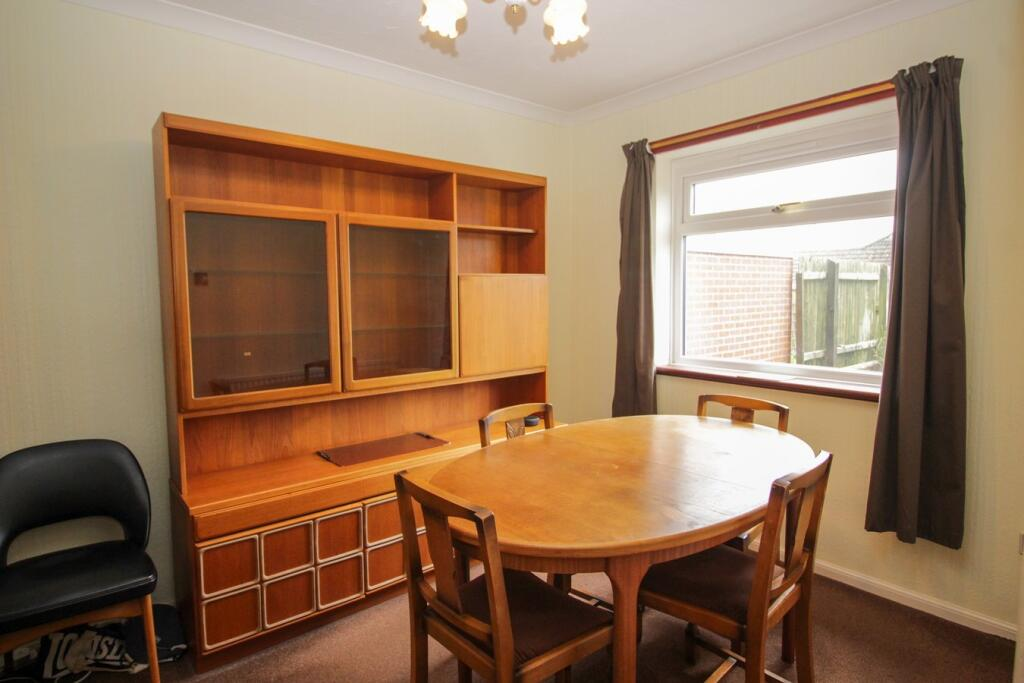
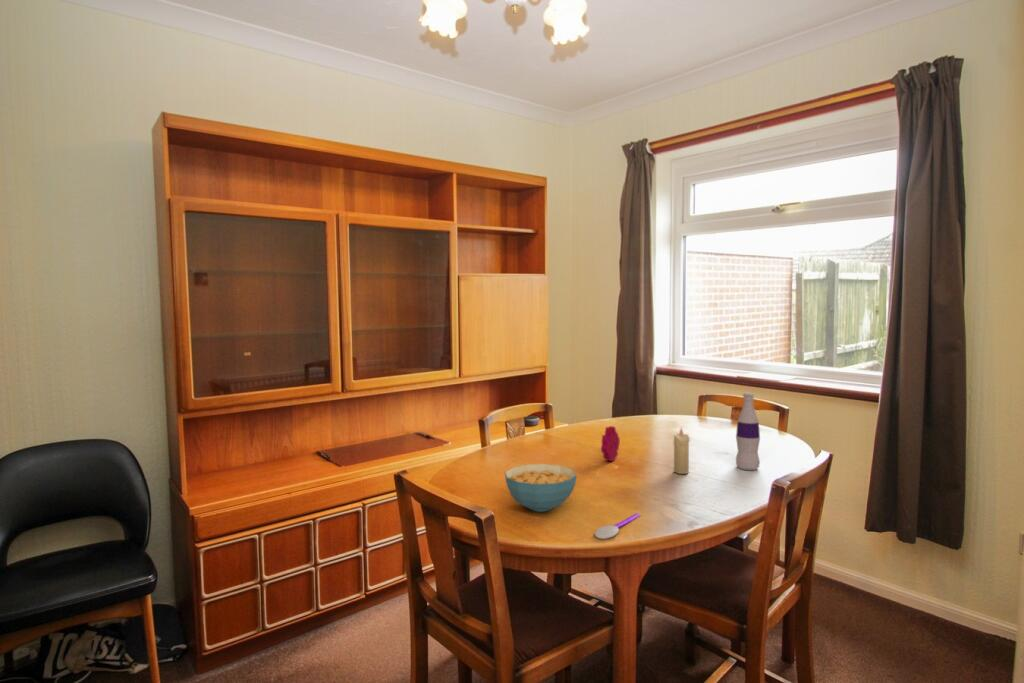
+ spoon (619, 524)
+ bottle (748, 430)
+ flower (610, 443)
+ candle (681, 449)
+ cereal bowl (540, 490)
